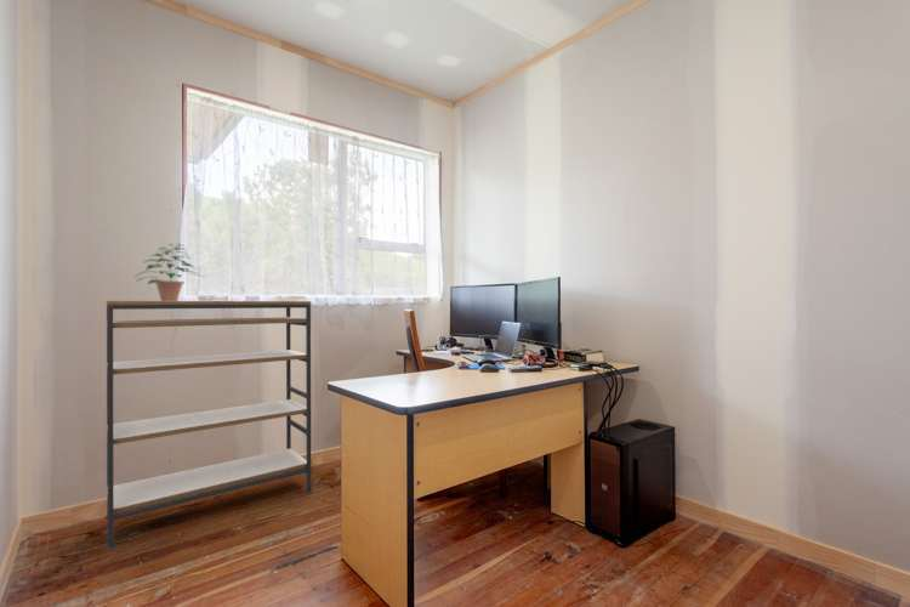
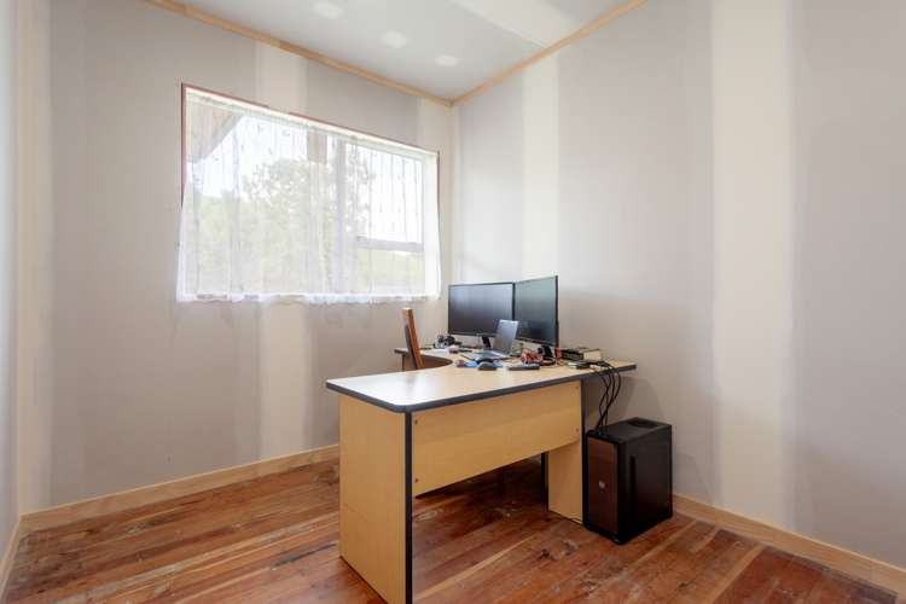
- shelving unit (215, 409)
- potted plant (167, 273)
